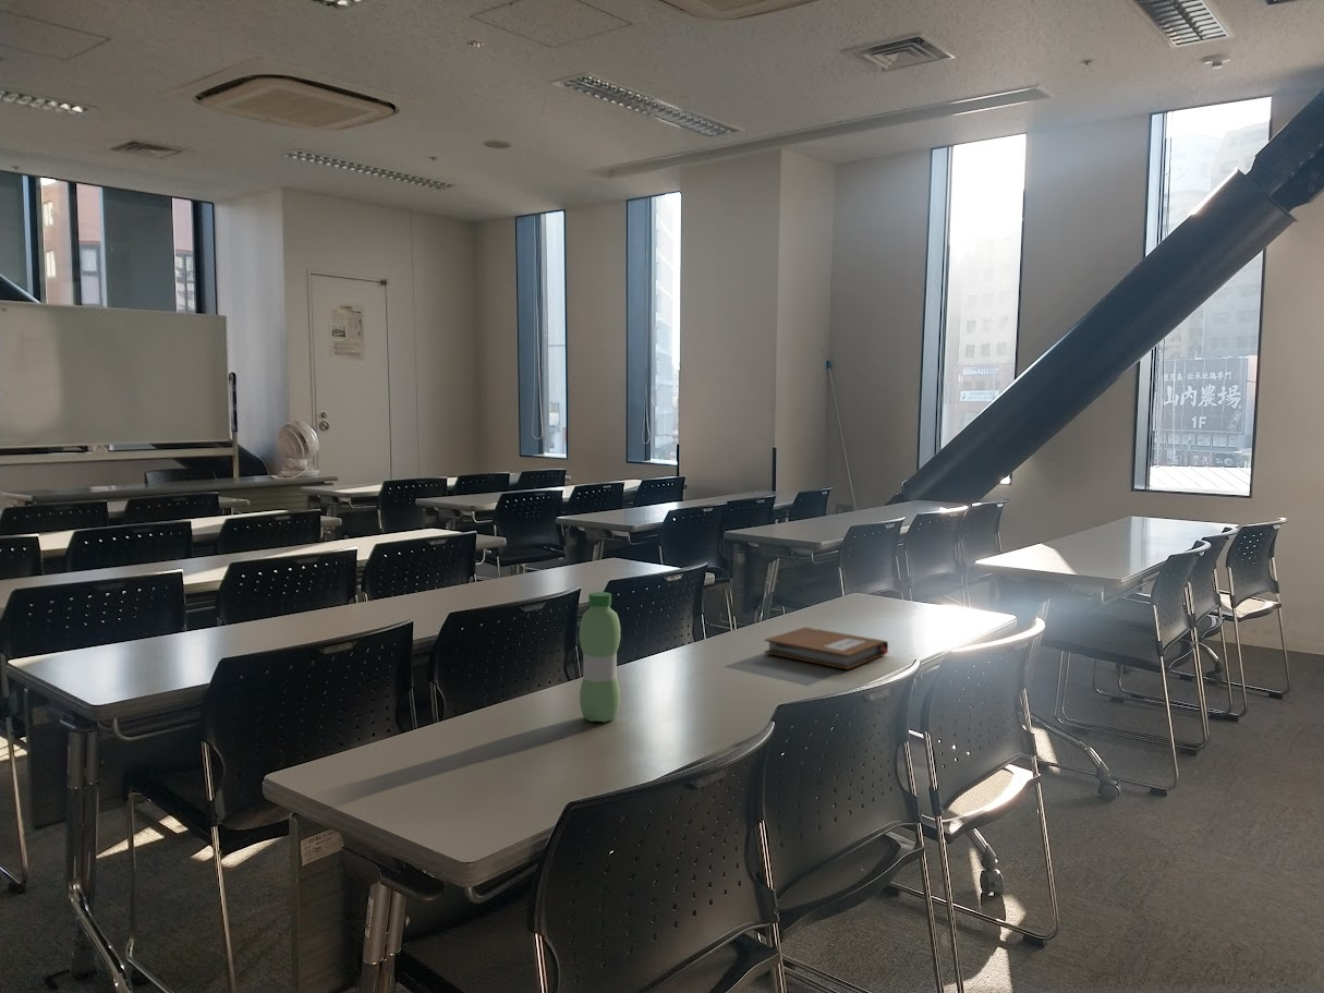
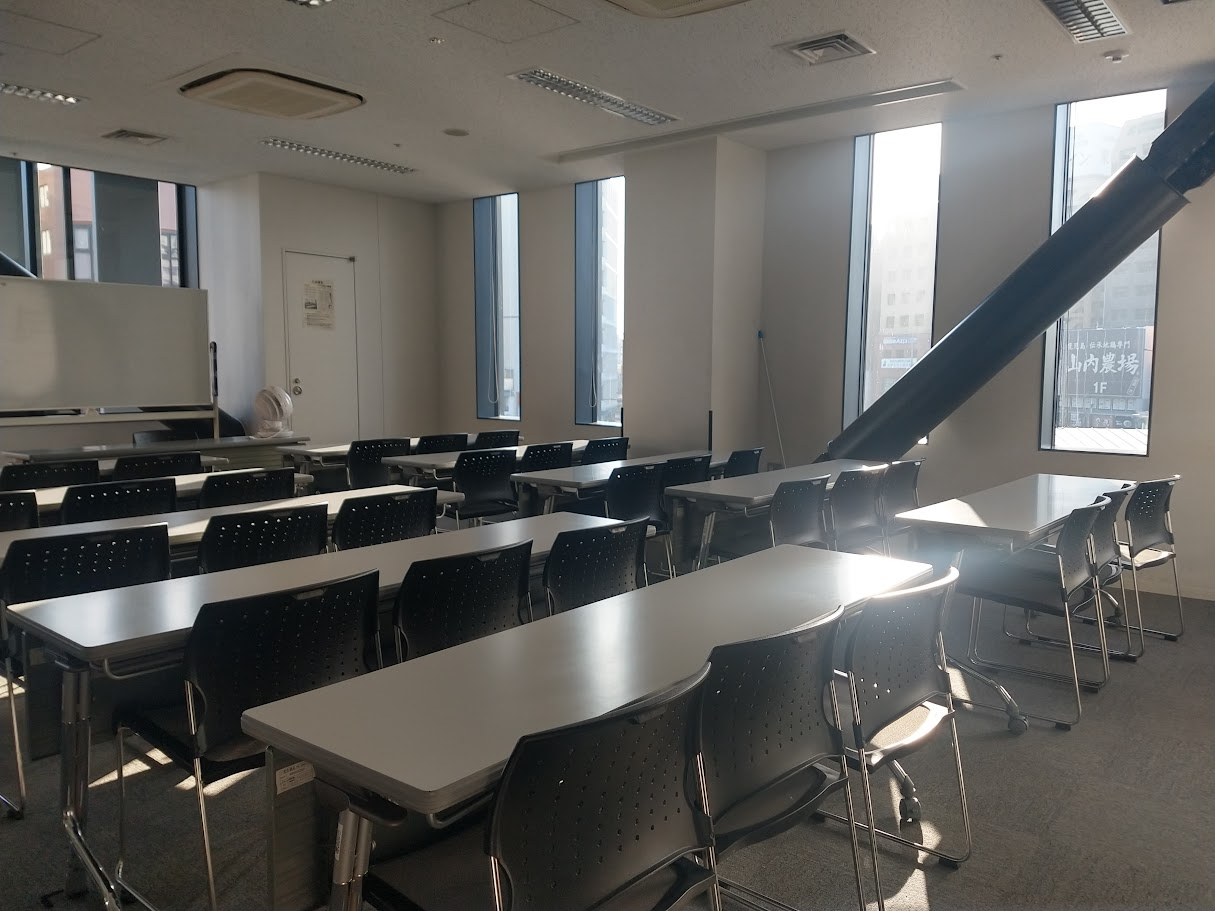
- water bottle (599, 656)
- notebook (828, 646)
